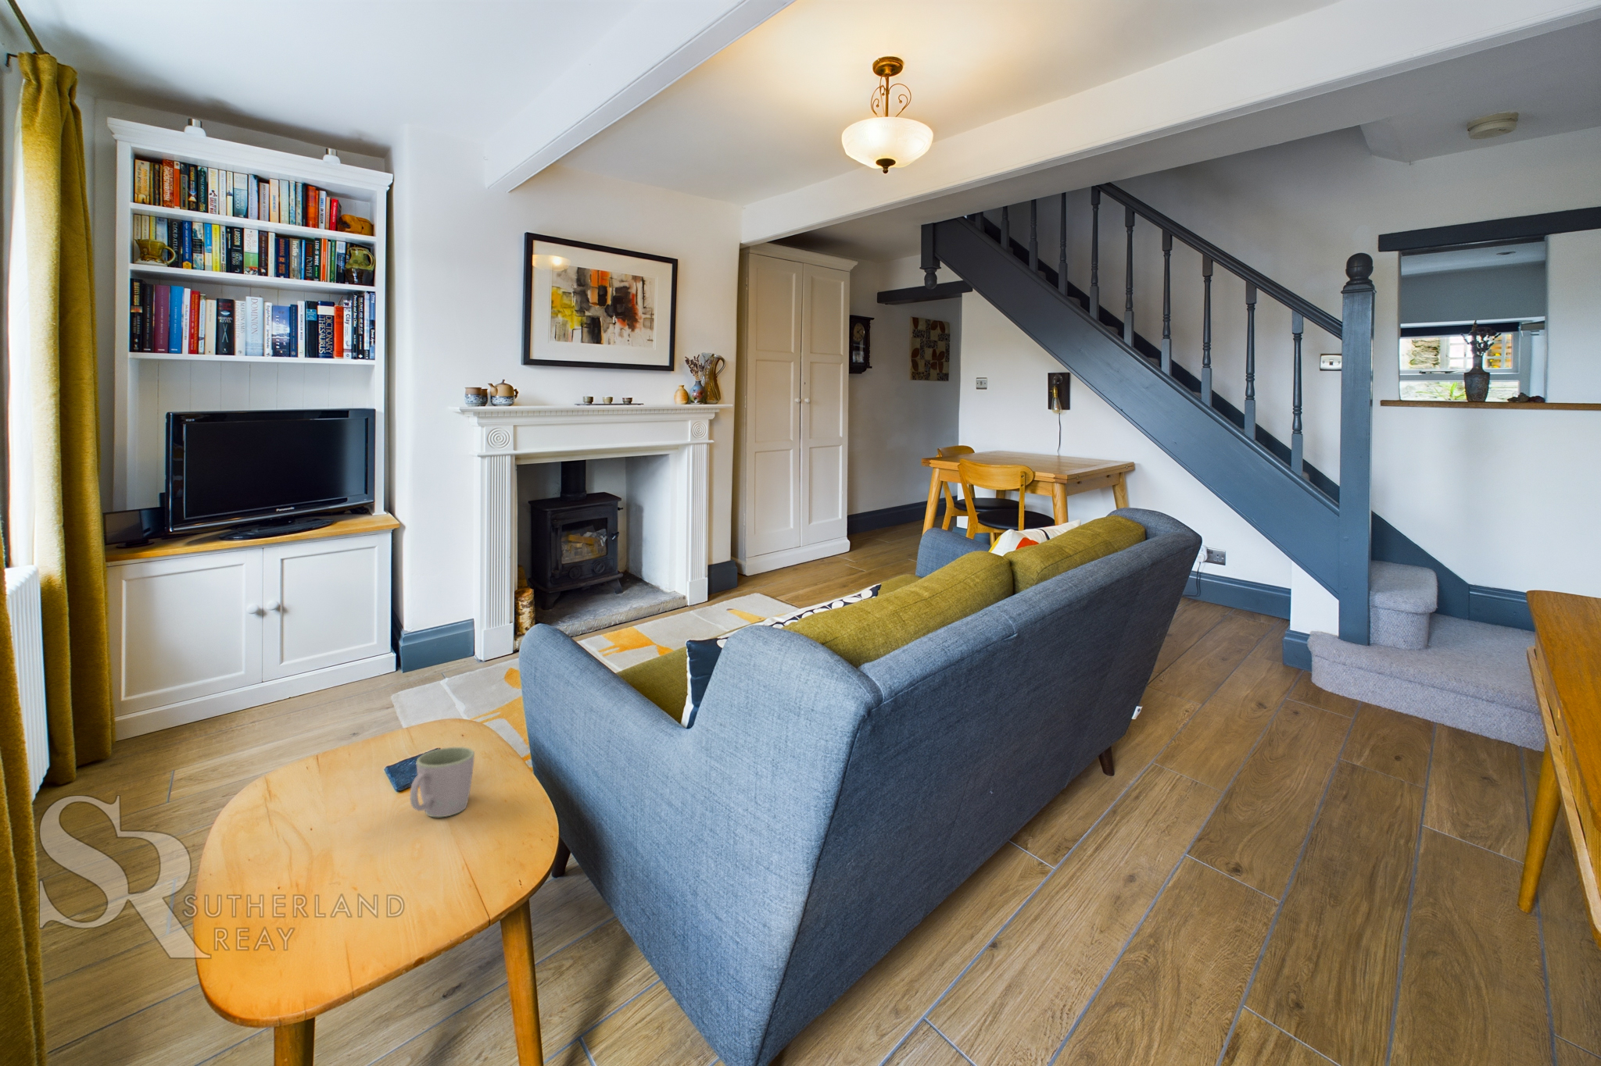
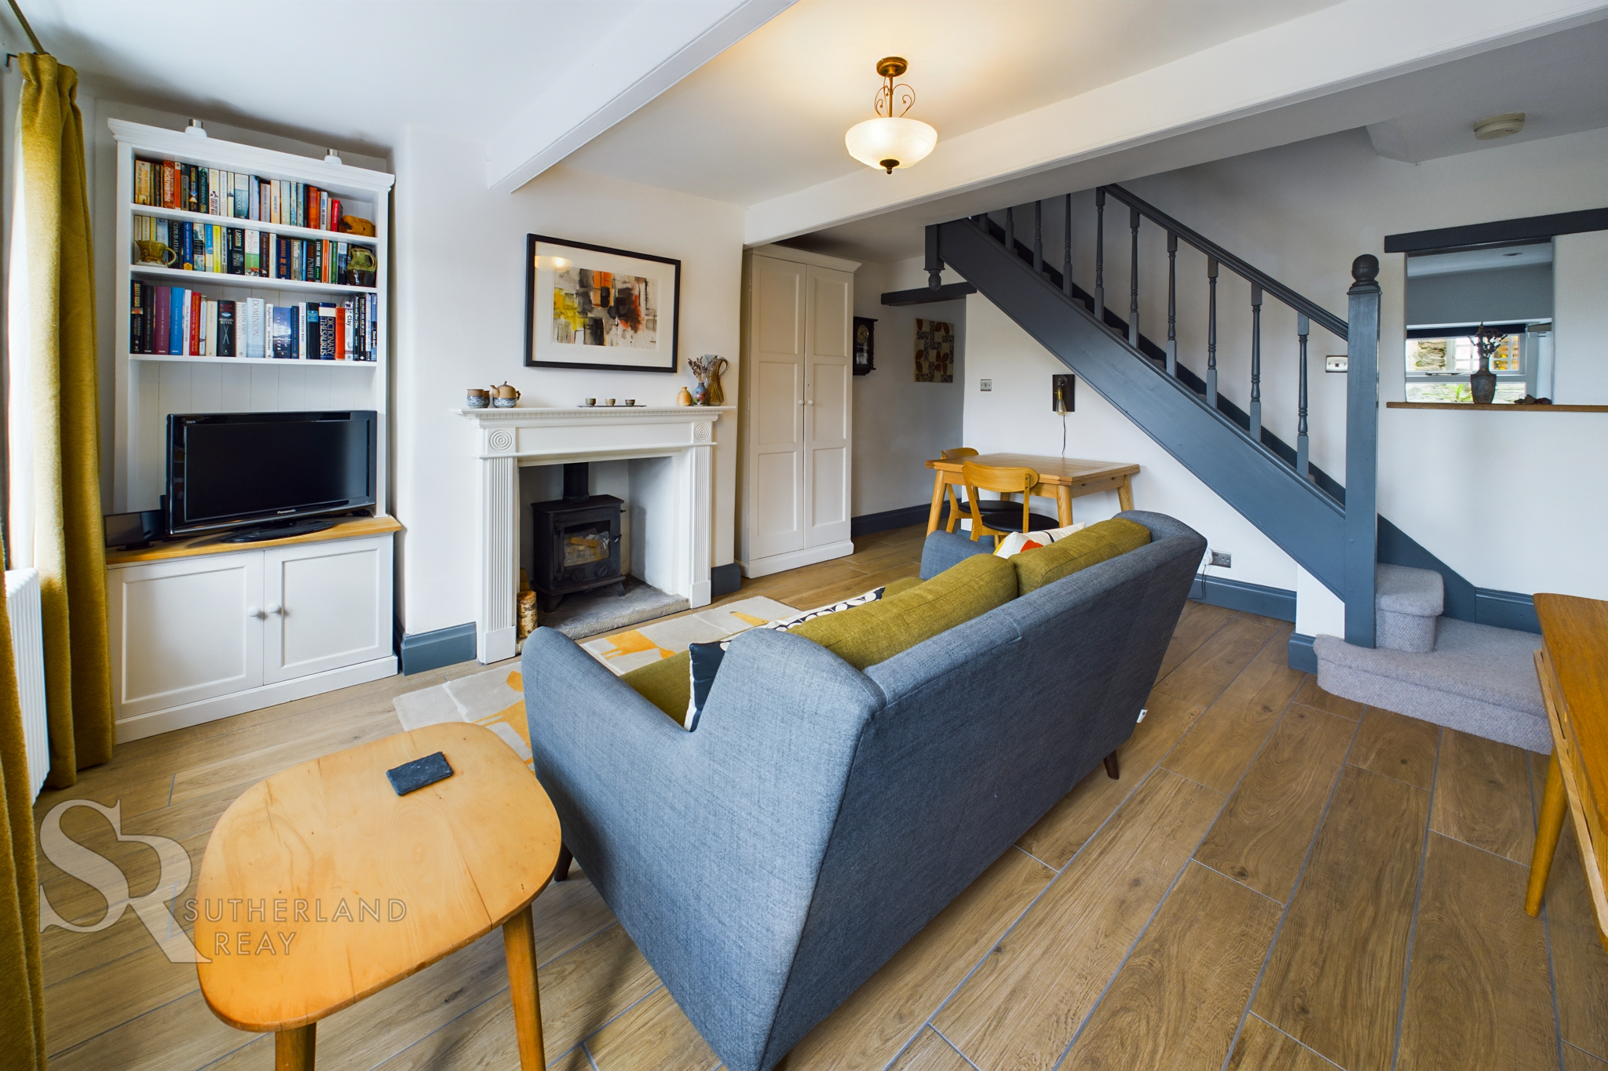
- mug (438, 786)
